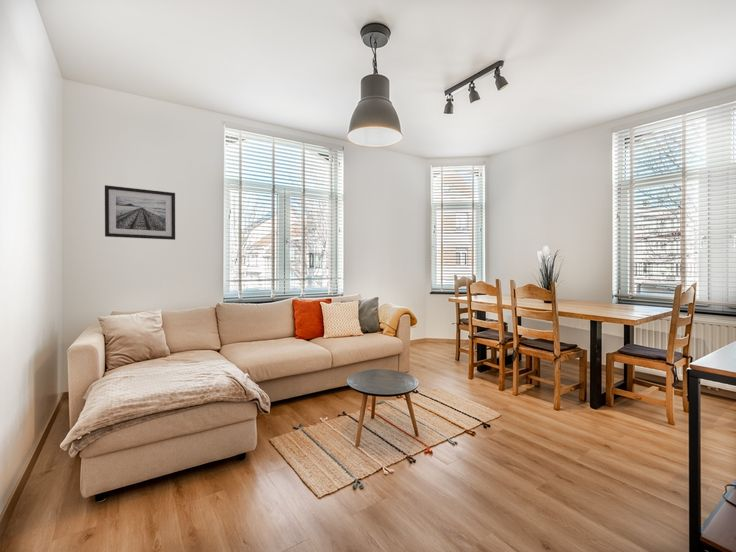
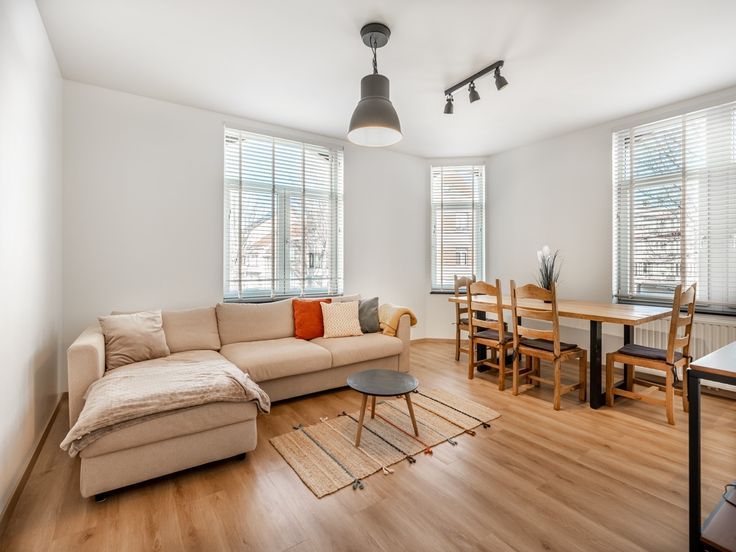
- wall art (141, 213)
